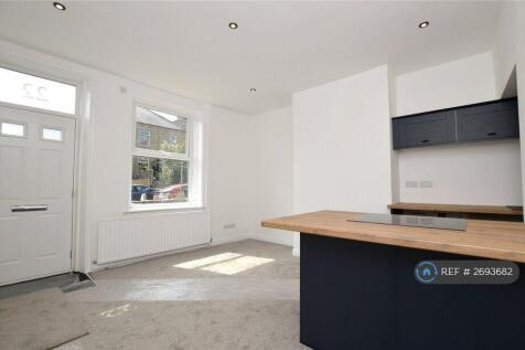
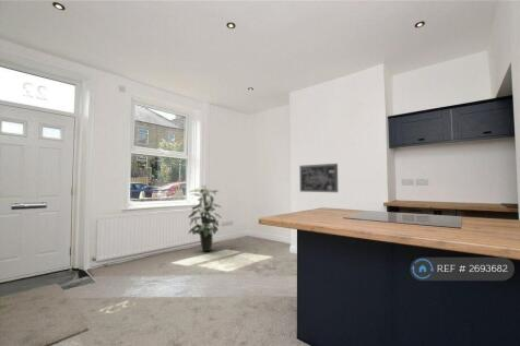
+ wall art (318, 178)
+ indoor plant (204, 217)
